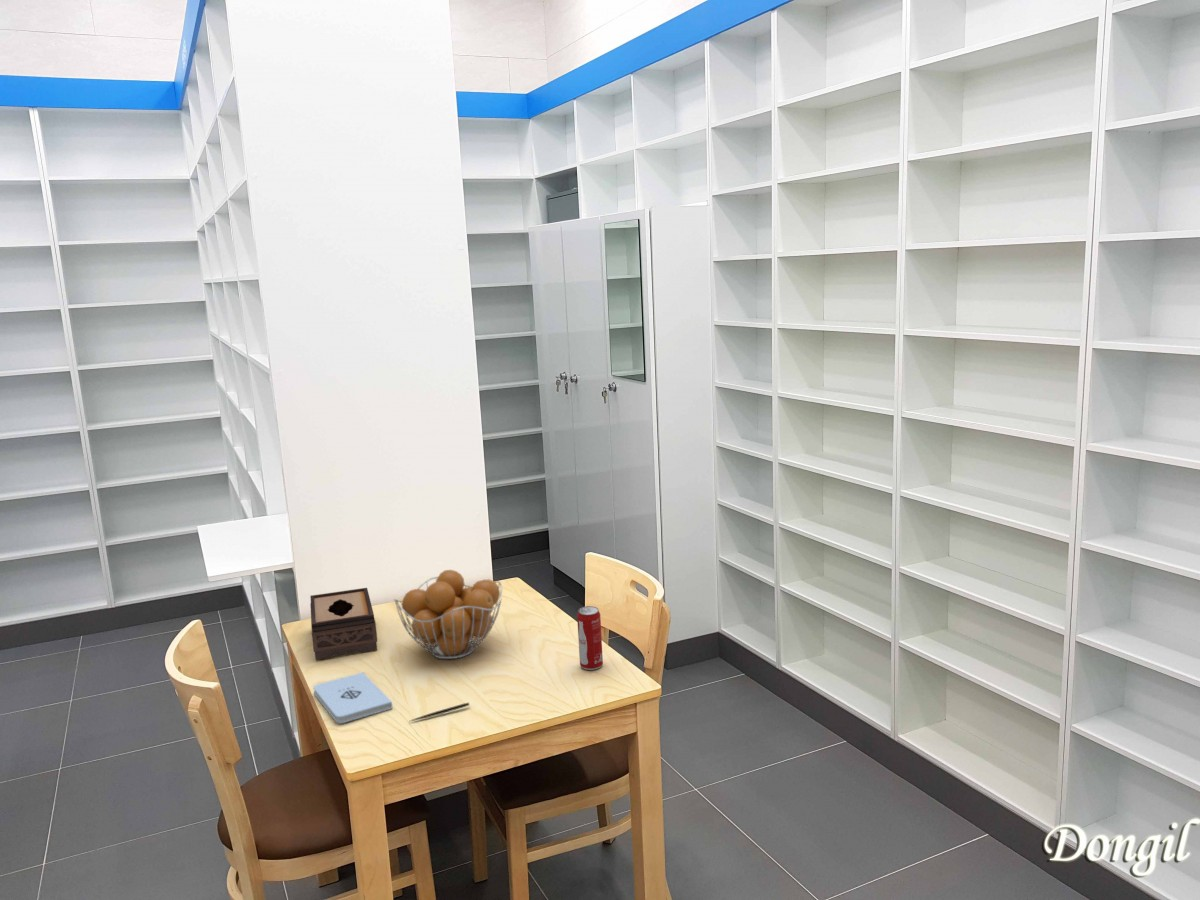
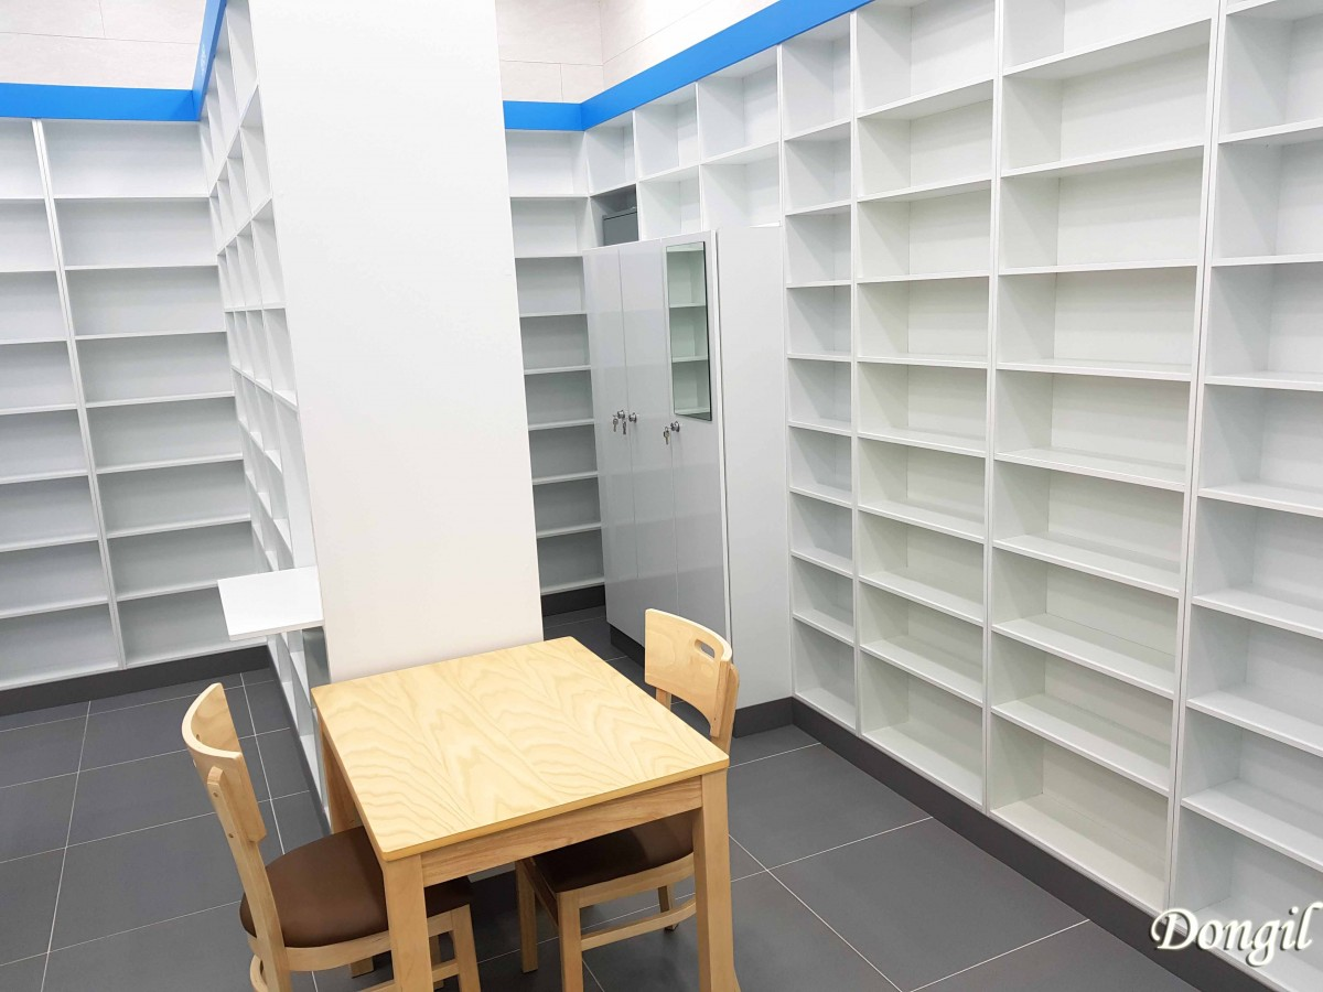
- pen (439, 711)
- notepad (351, 696)
- beverage can (590, 637)
- fruit basket (450, 613)
- tissue box (342, 621)
